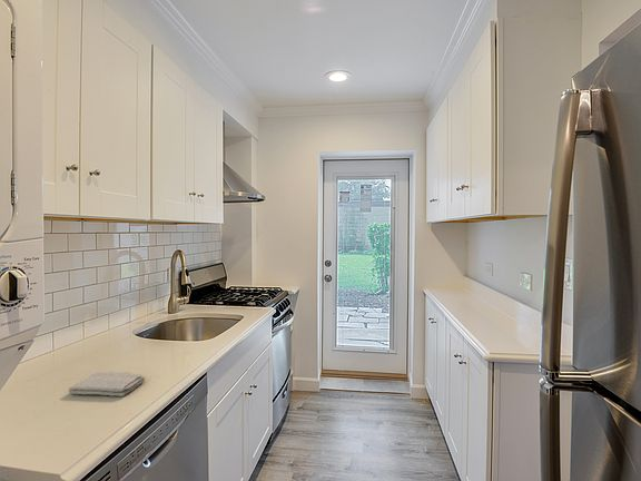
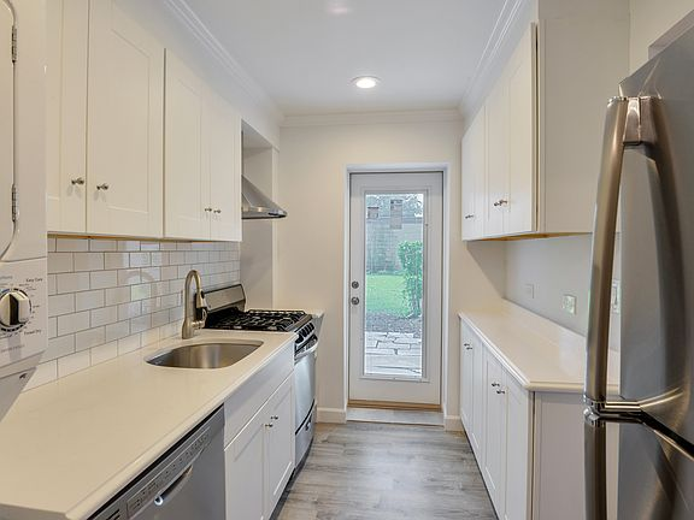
- washcloth (108, 383)
